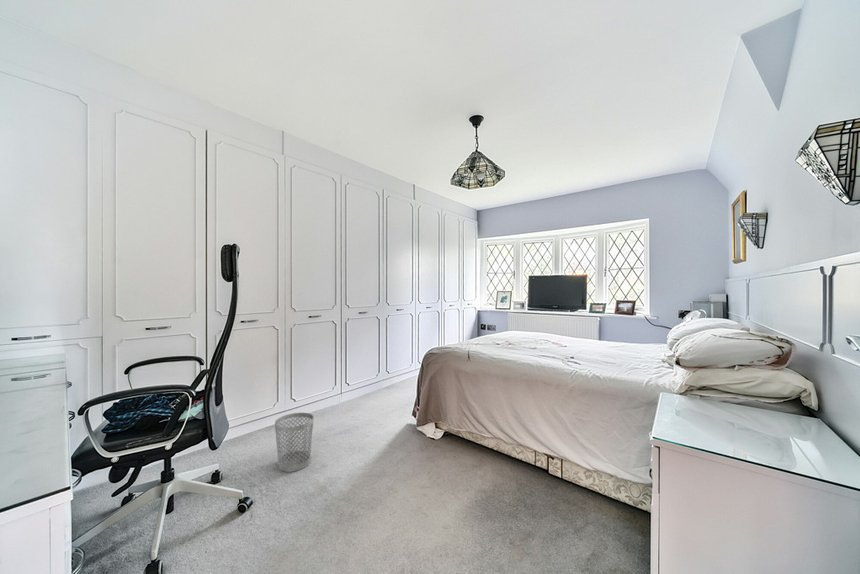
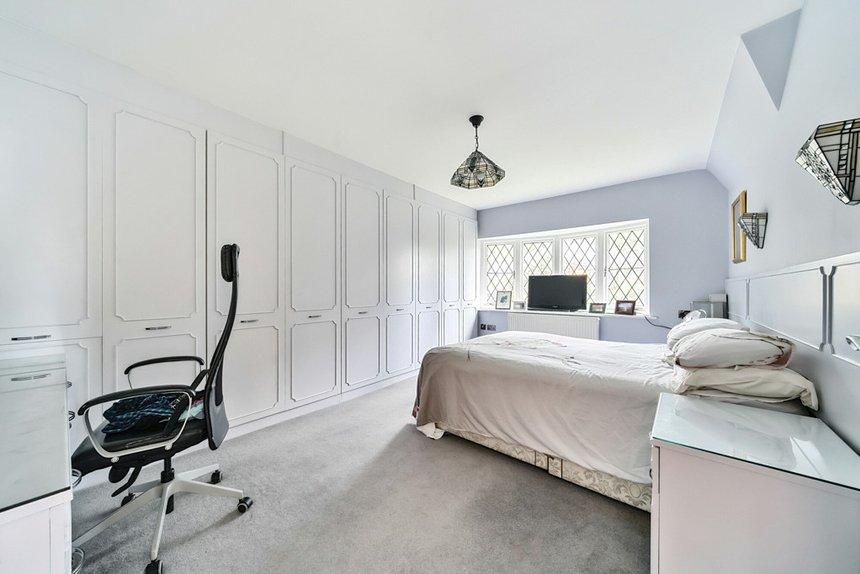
- wastebasket (294, 442)
